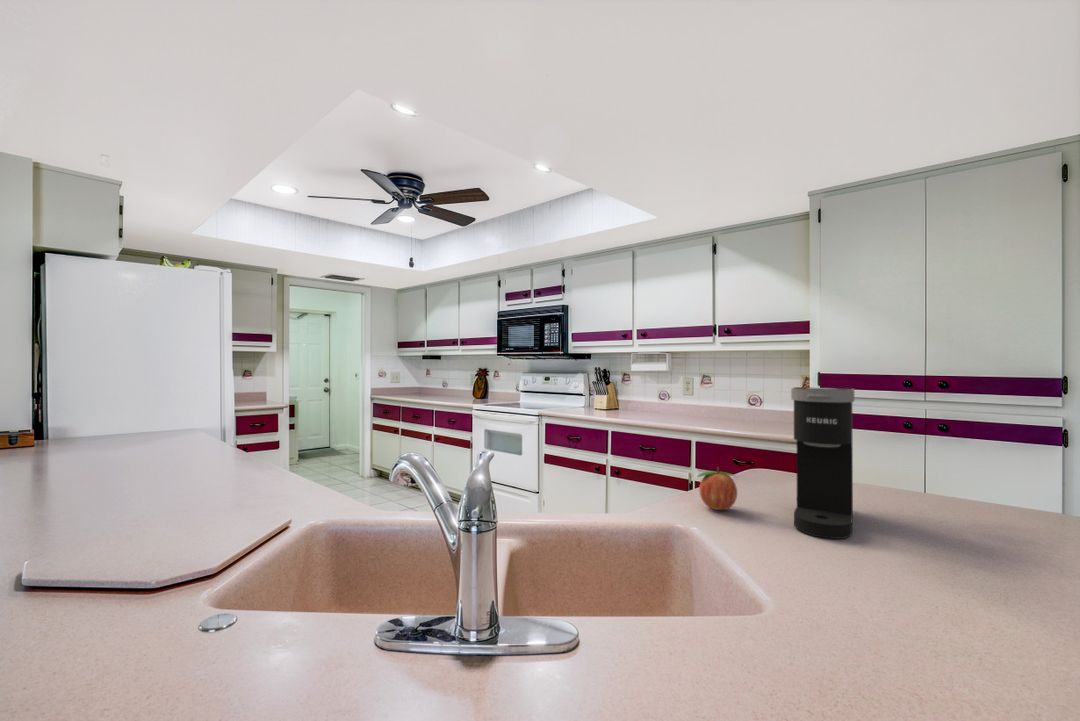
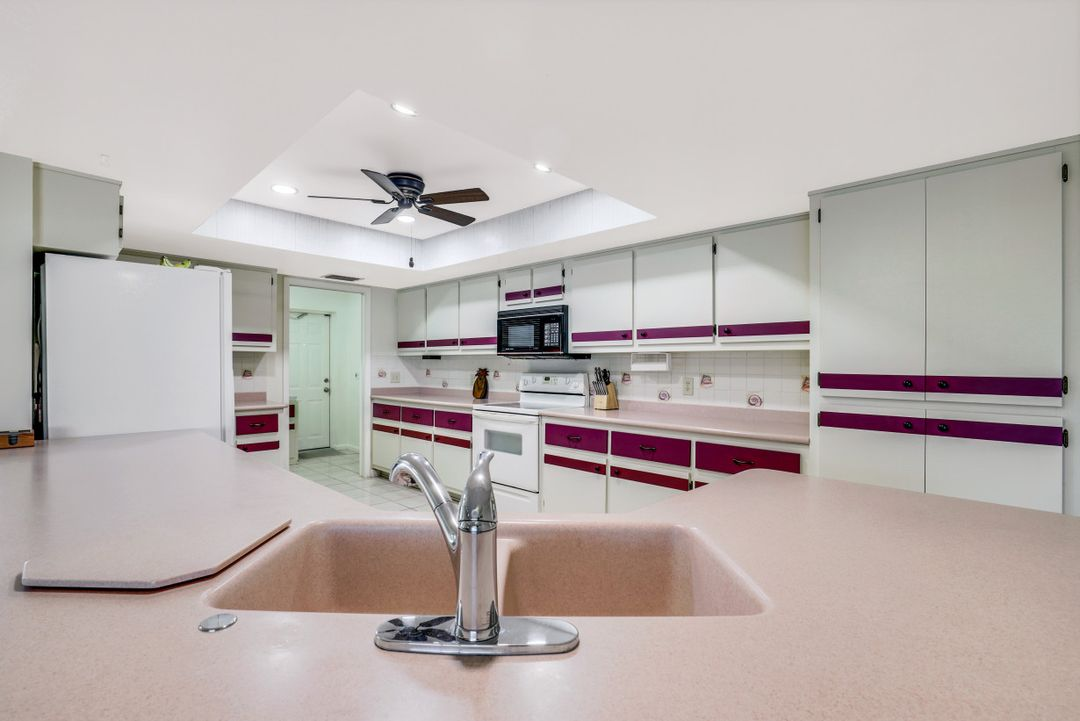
- fruit (717, 488)
- coffee maker (824, 453)
